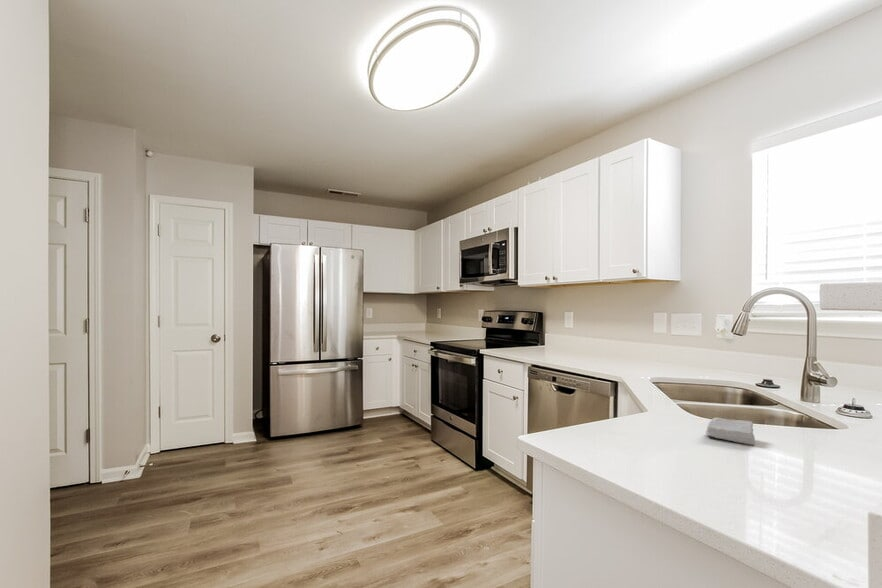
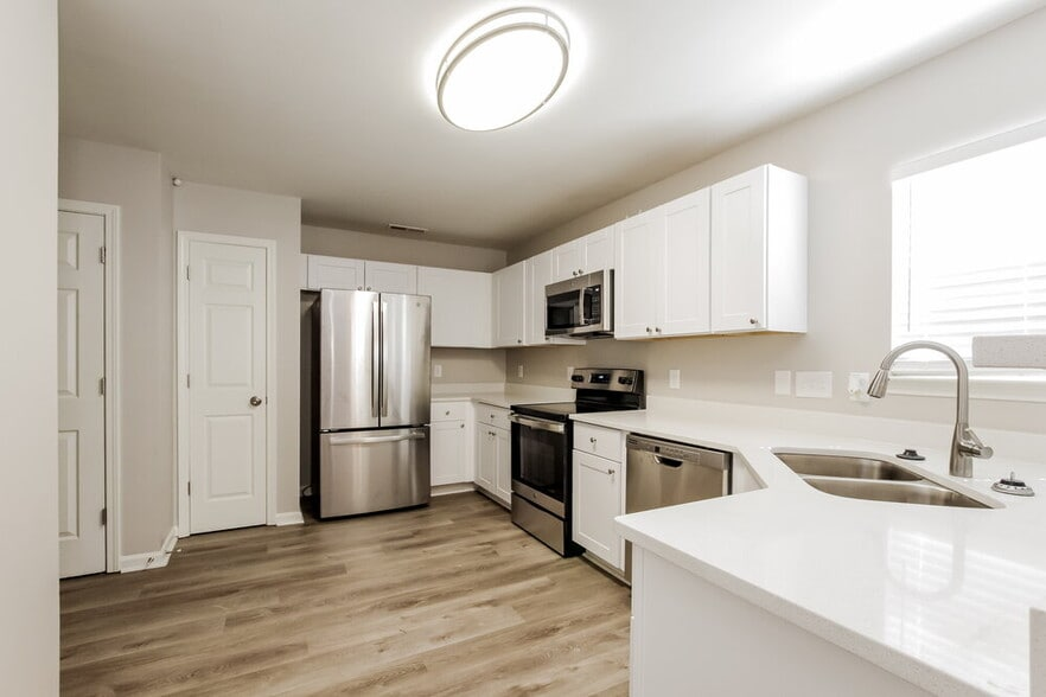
- soap bar (729, 429)
